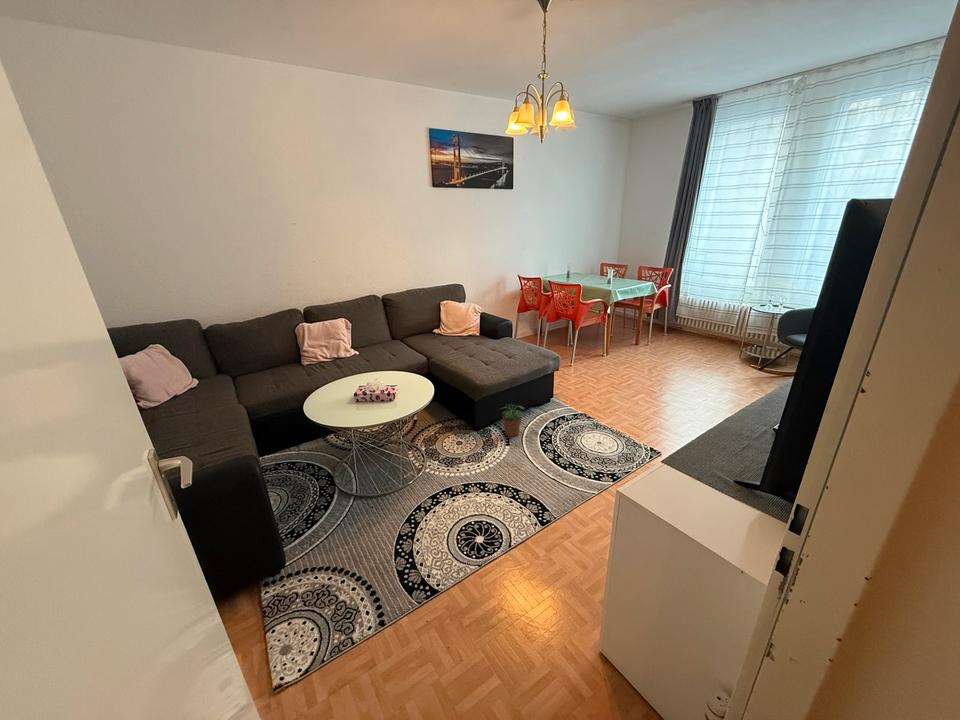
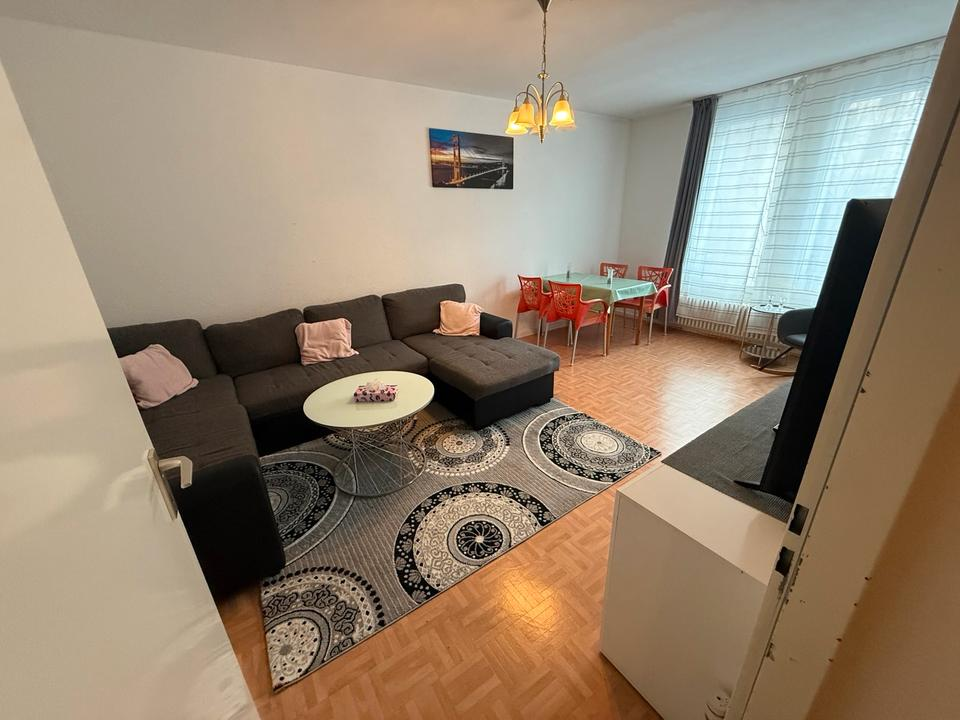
- potted plant (512, 420)
